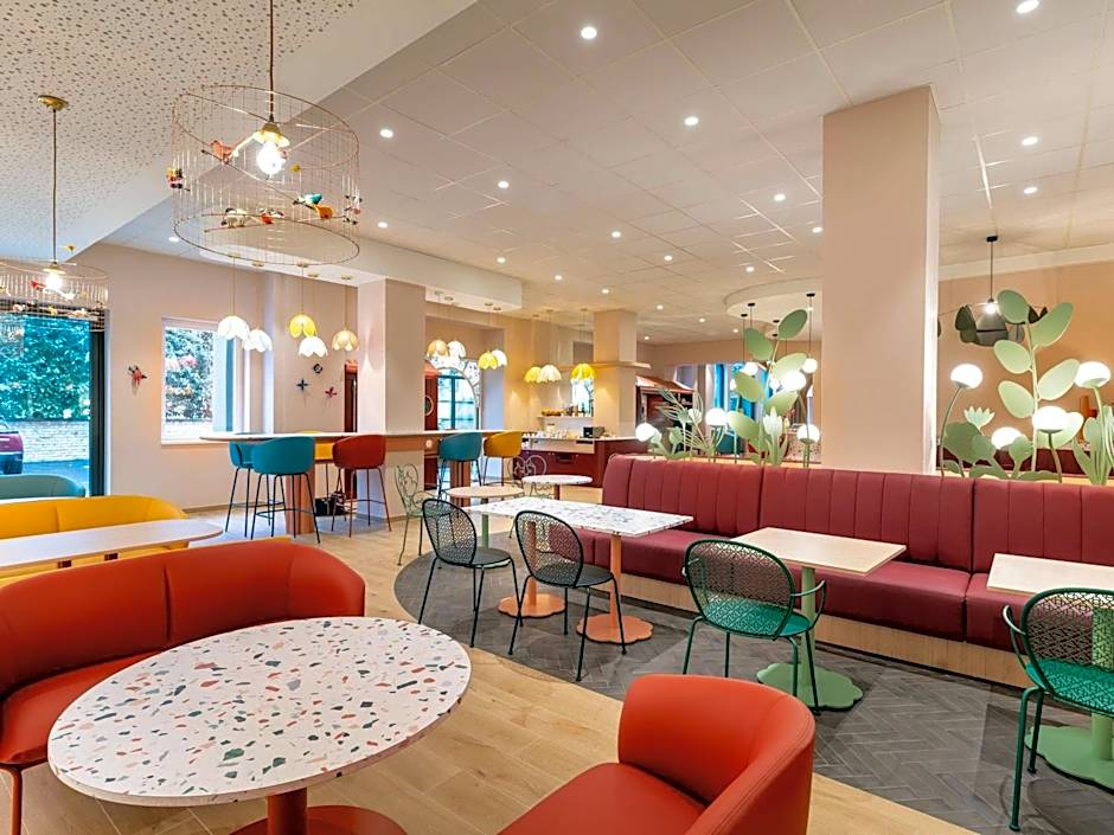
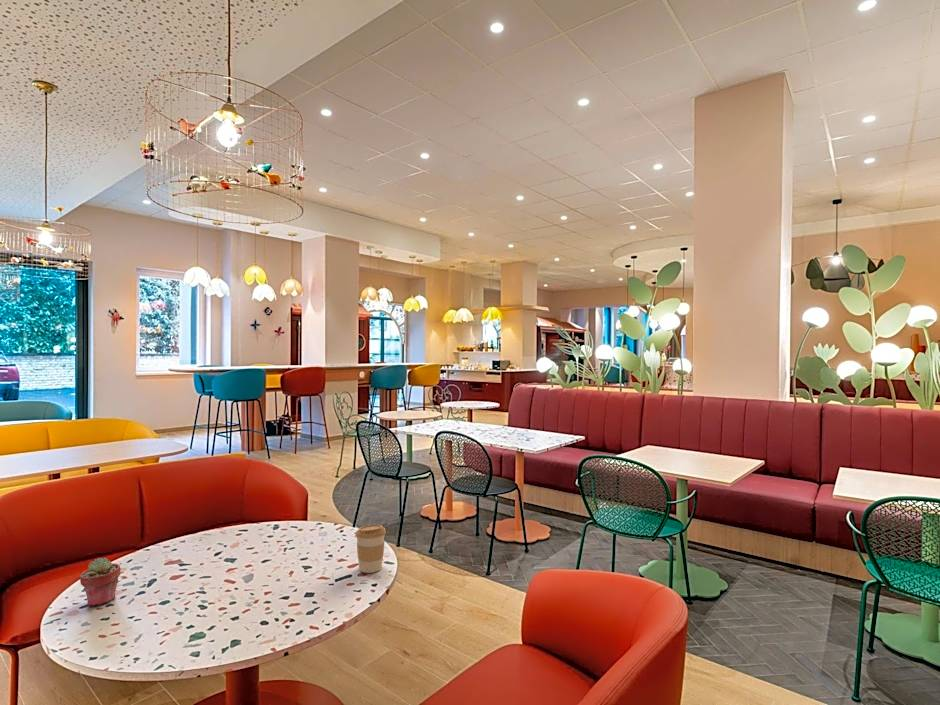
+ coffee cup (370, 547)
+ potted succulent (100, 579)
